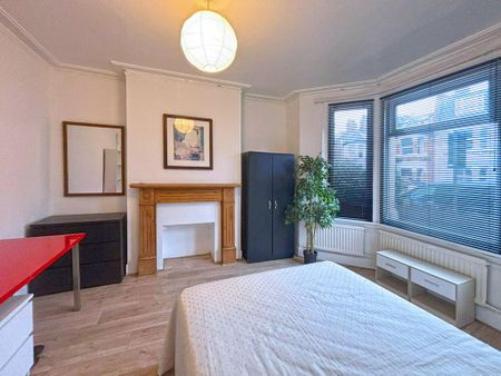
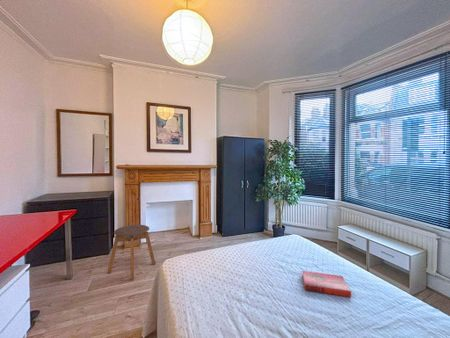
+ stool (132, 248)
+ hardback book (324, 282)
